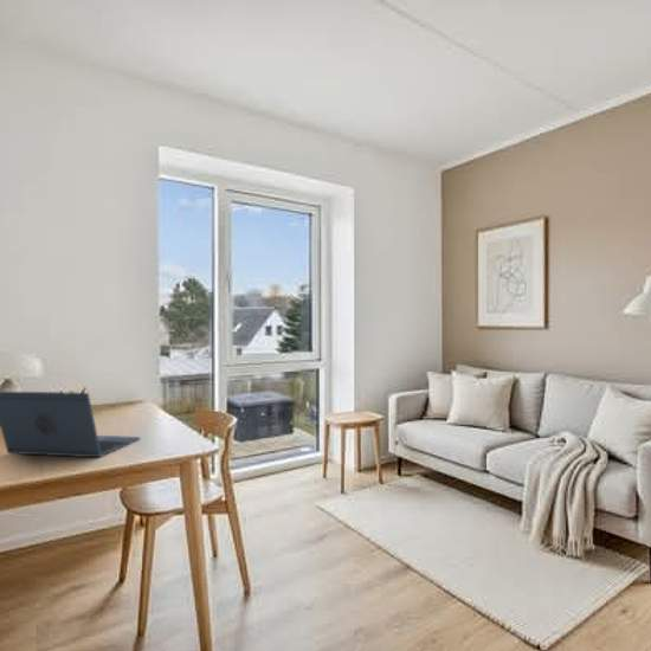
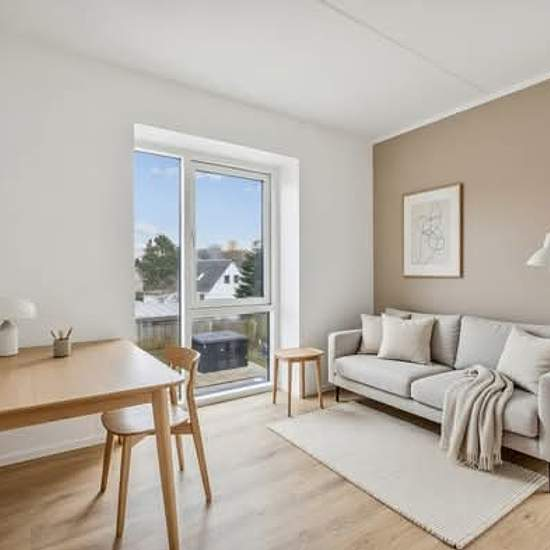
- laptop (71, 417)
